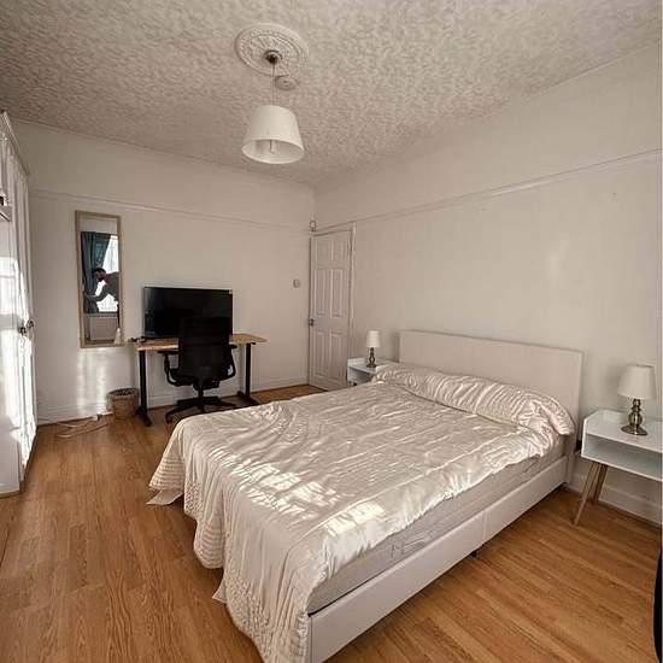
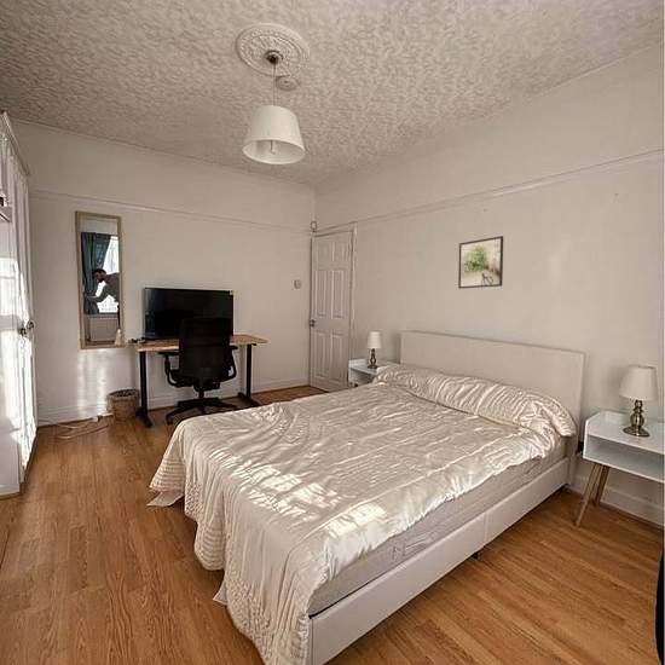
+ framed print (479, 264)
